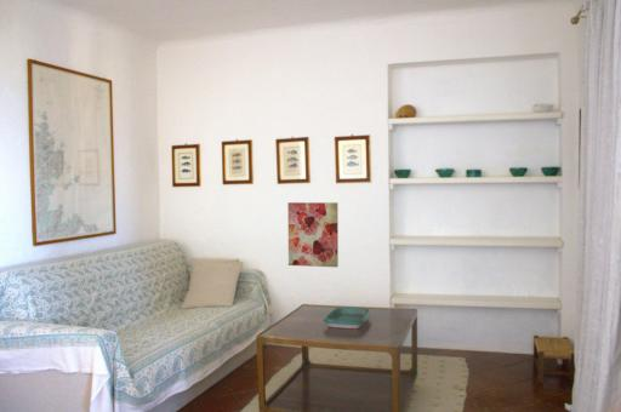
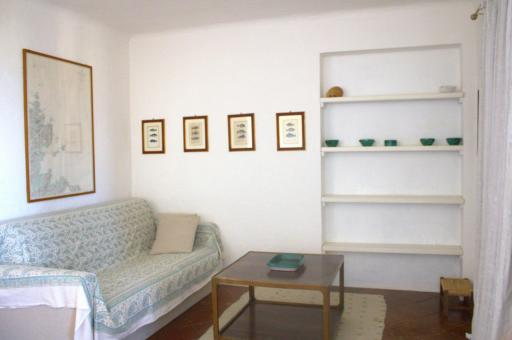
- wall art (312, 234)
